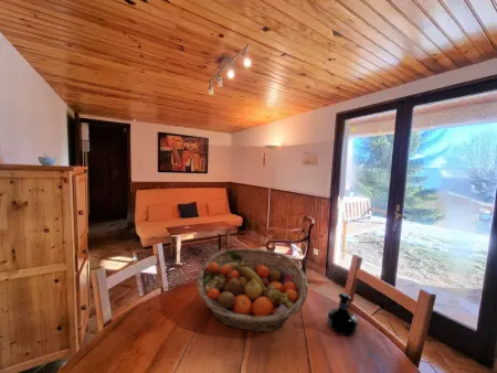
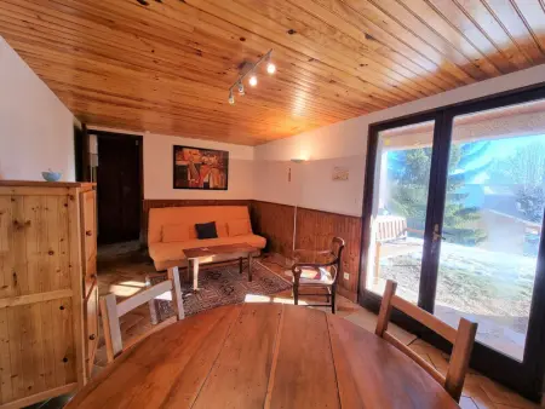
- fruit basket (251, 285)
- tequila bottle (342, 310)
